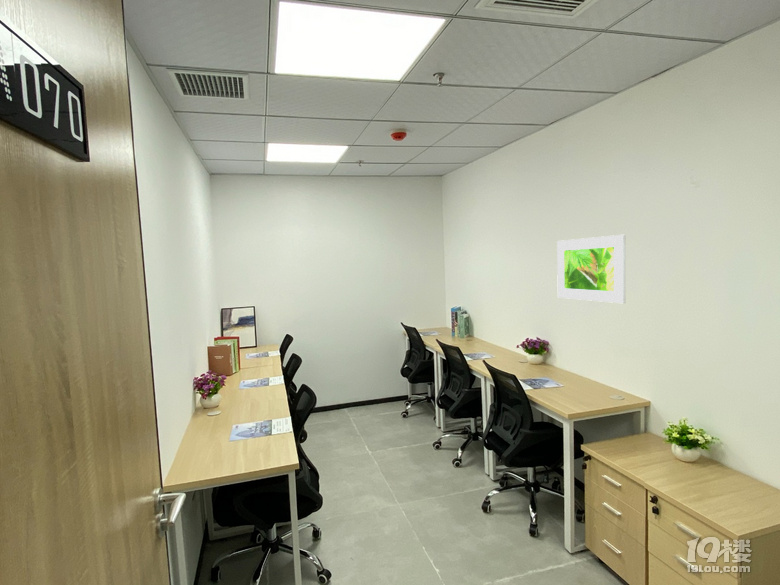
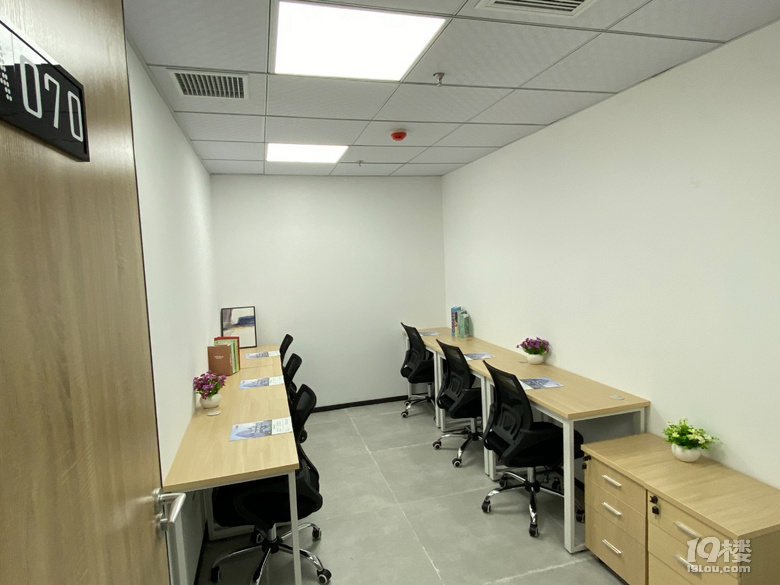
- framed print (588, 269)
